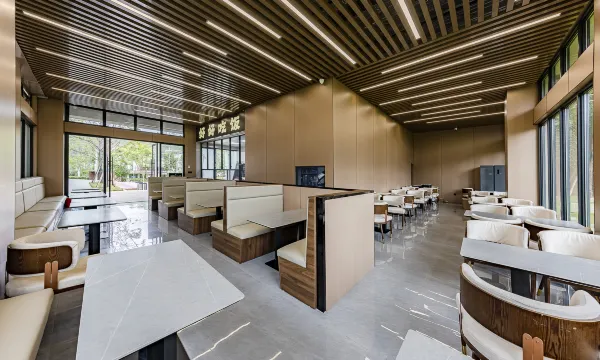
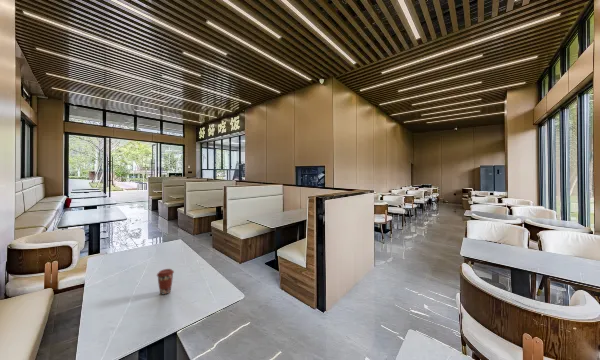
+ coffee cup (165, 281)
